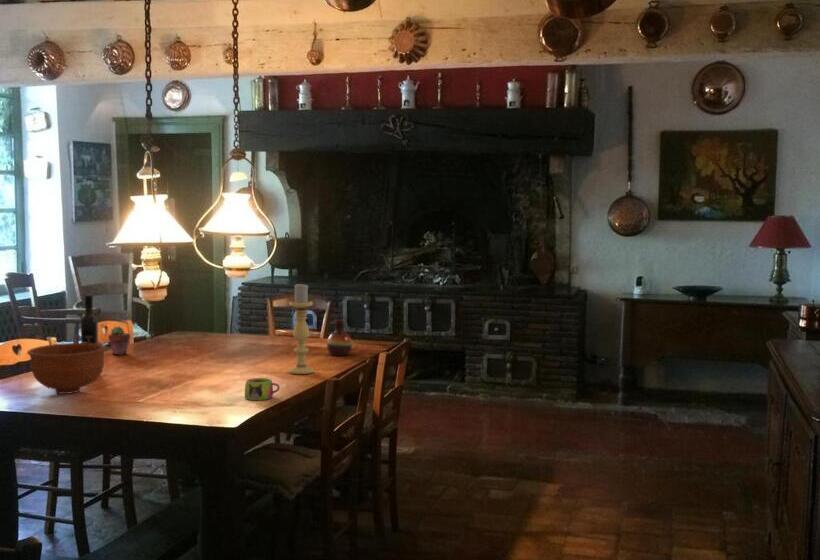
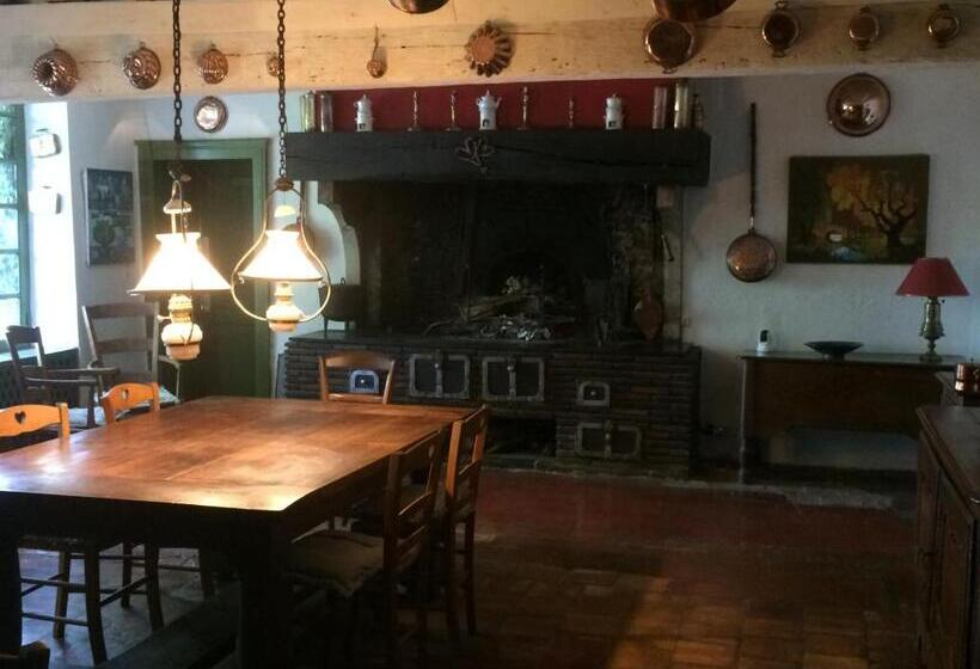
- candle holder (301, 327)
- wine bottle (89, 334)
- potted succulent (119, 339)
- mug (262, 389)
- bowl (67, 369)
- vase (339, 336)
